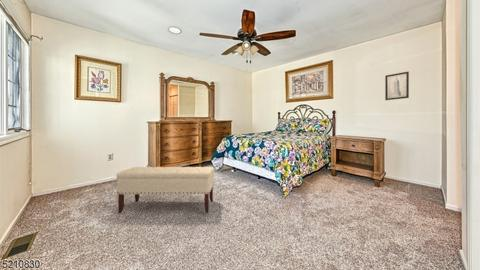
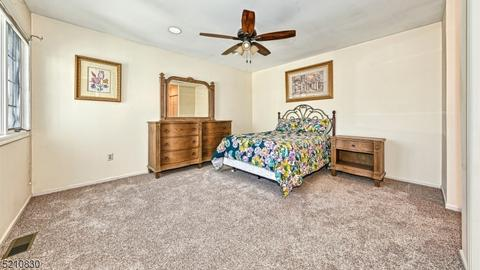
- wall art (396, 86)
- bench (169, 187)
